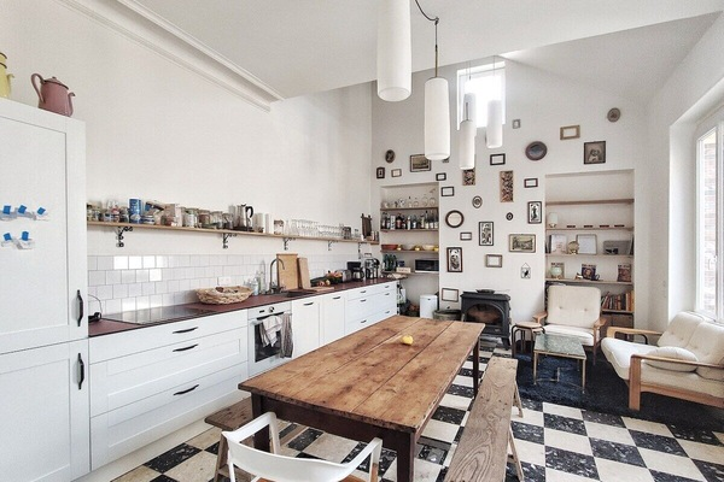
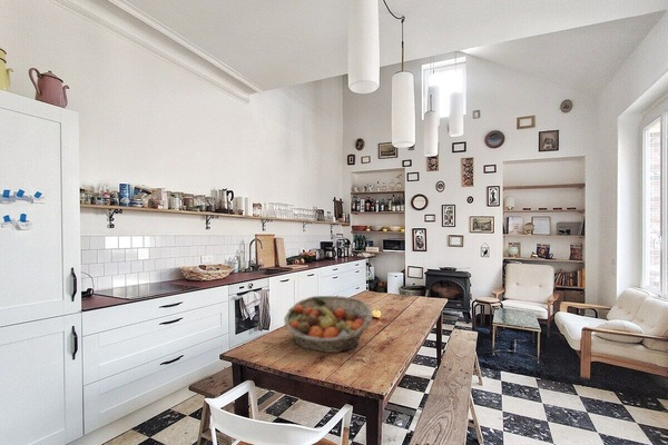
+ fruit basket (327, 322)
